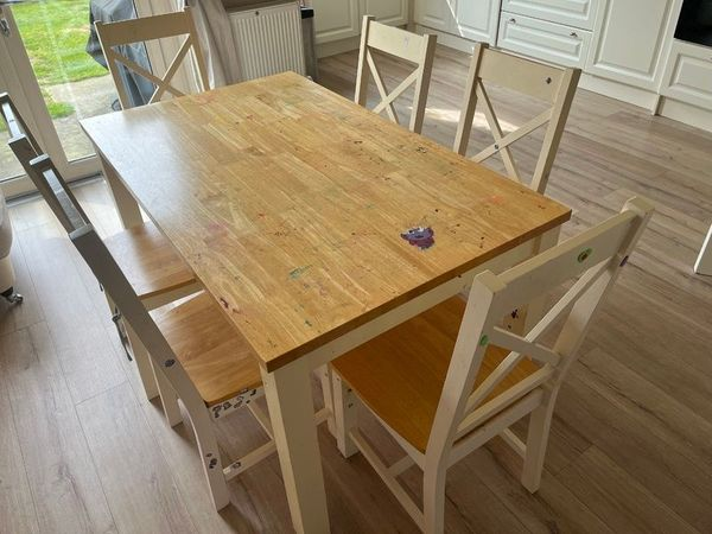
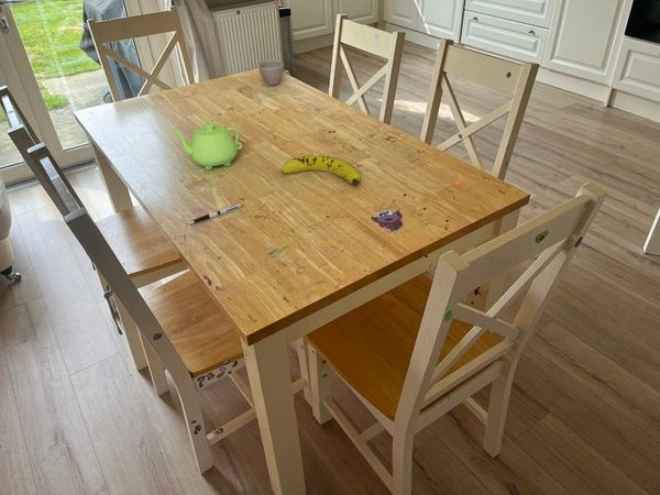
+ teapot (209, 144)
+ fruit (322, 170)
+ pen (213, 213)
+ cup (270, 73)
